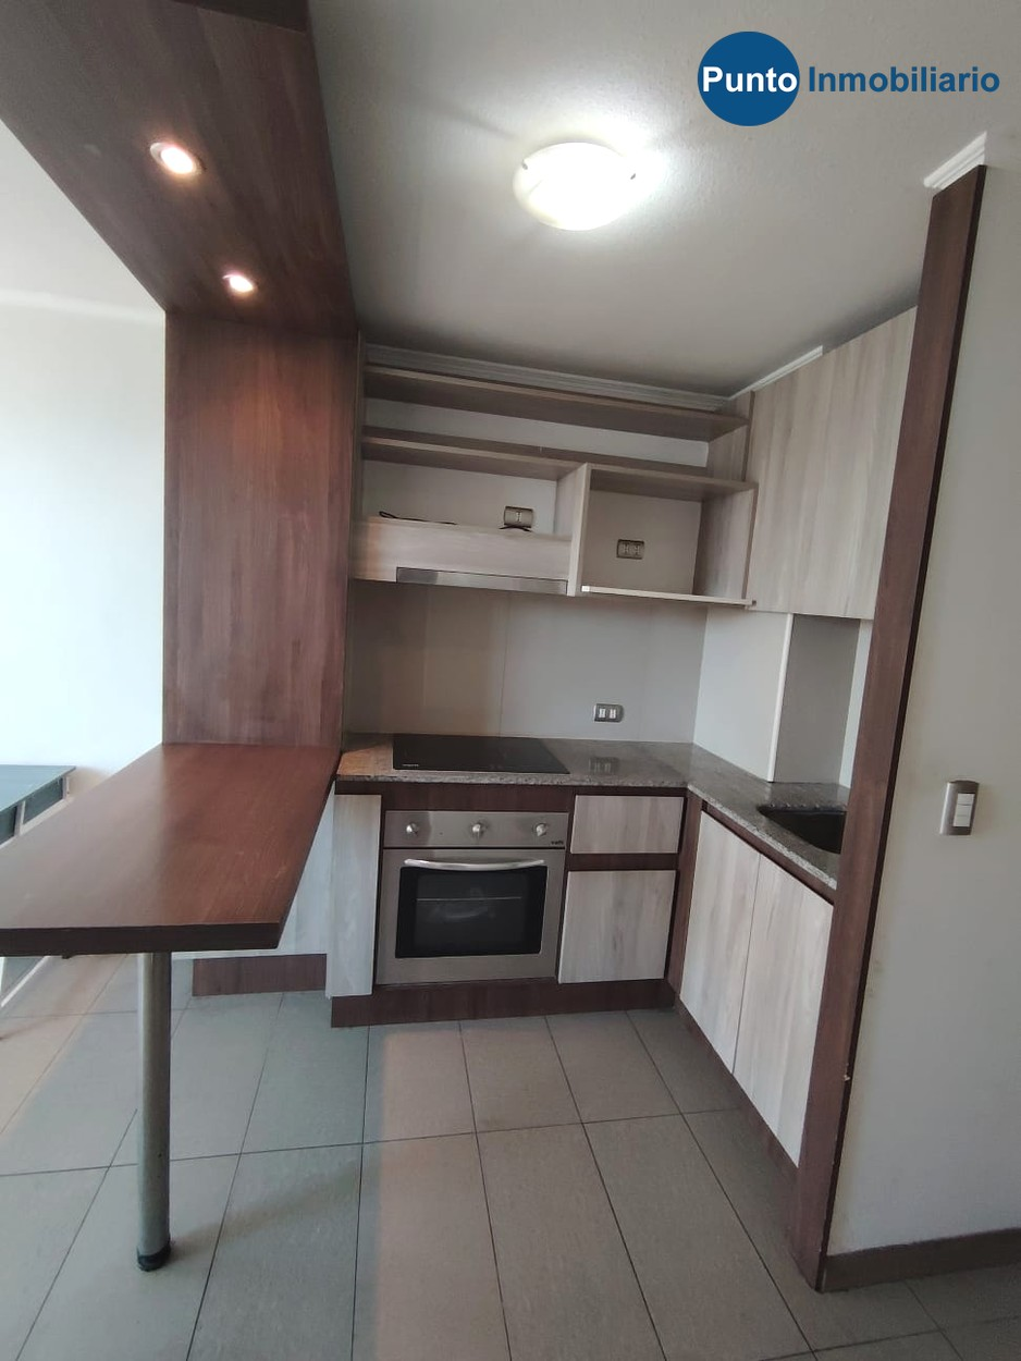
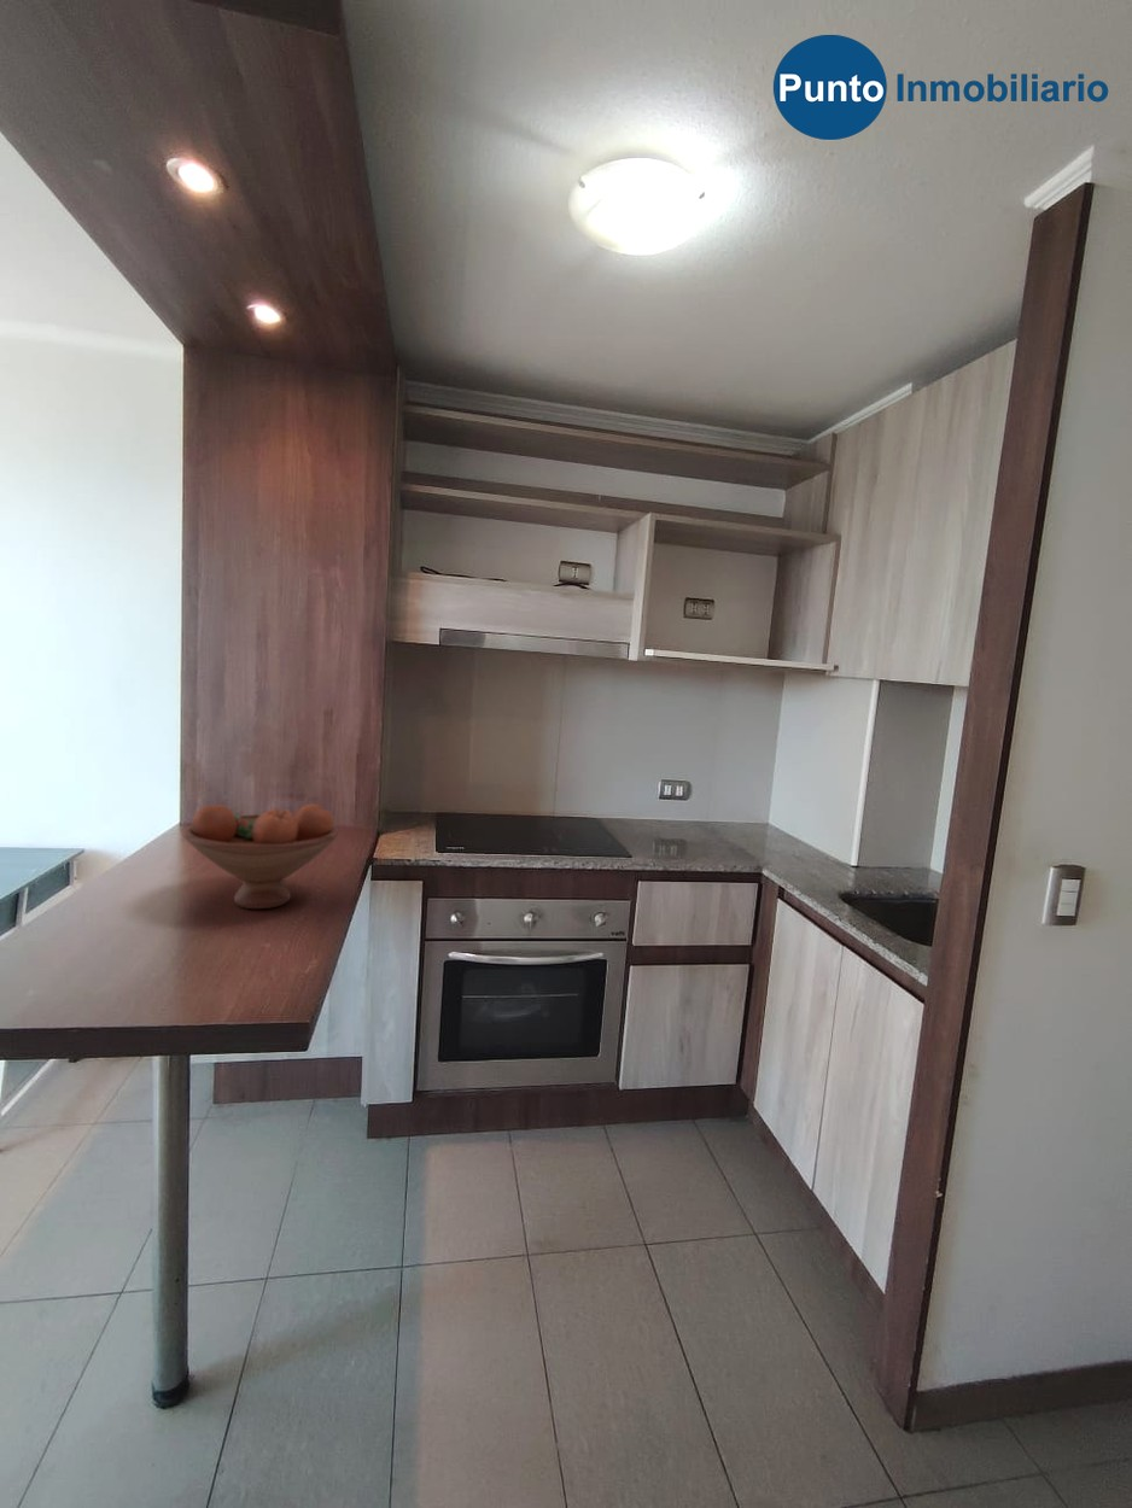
+ fruit bowl (263, 851)
